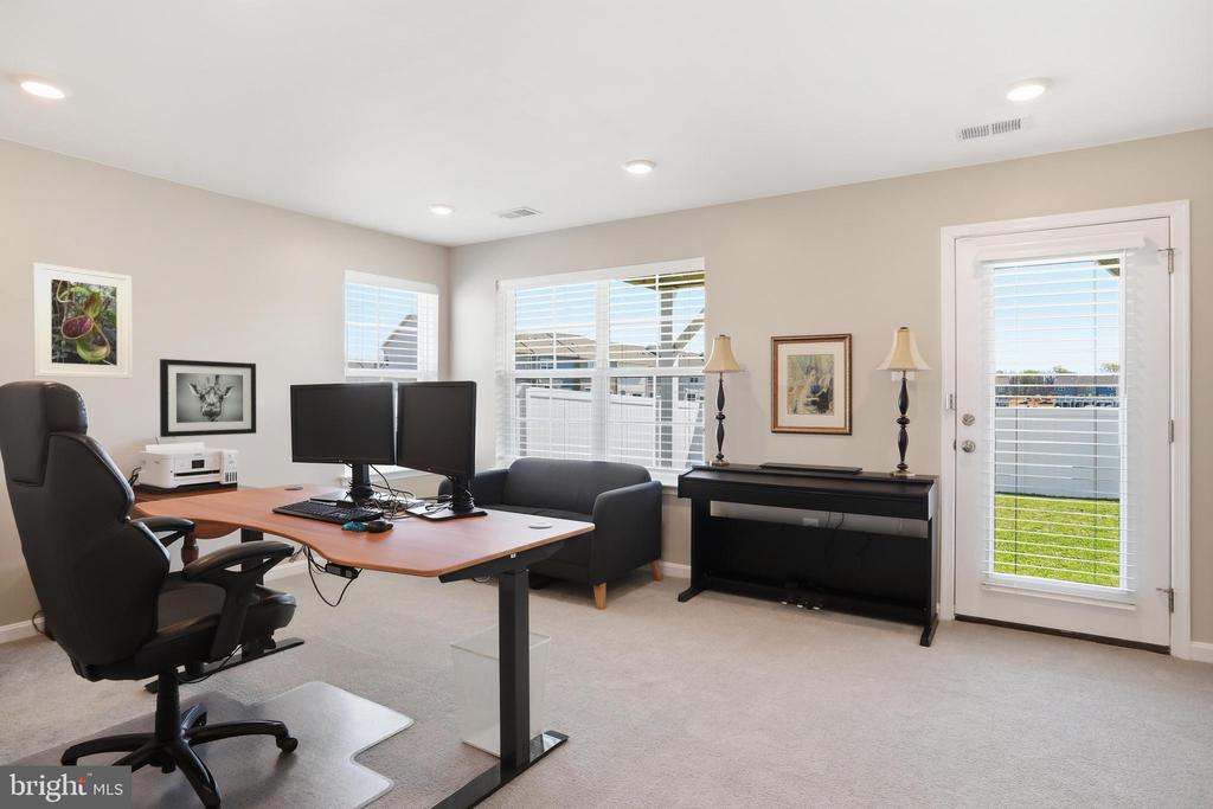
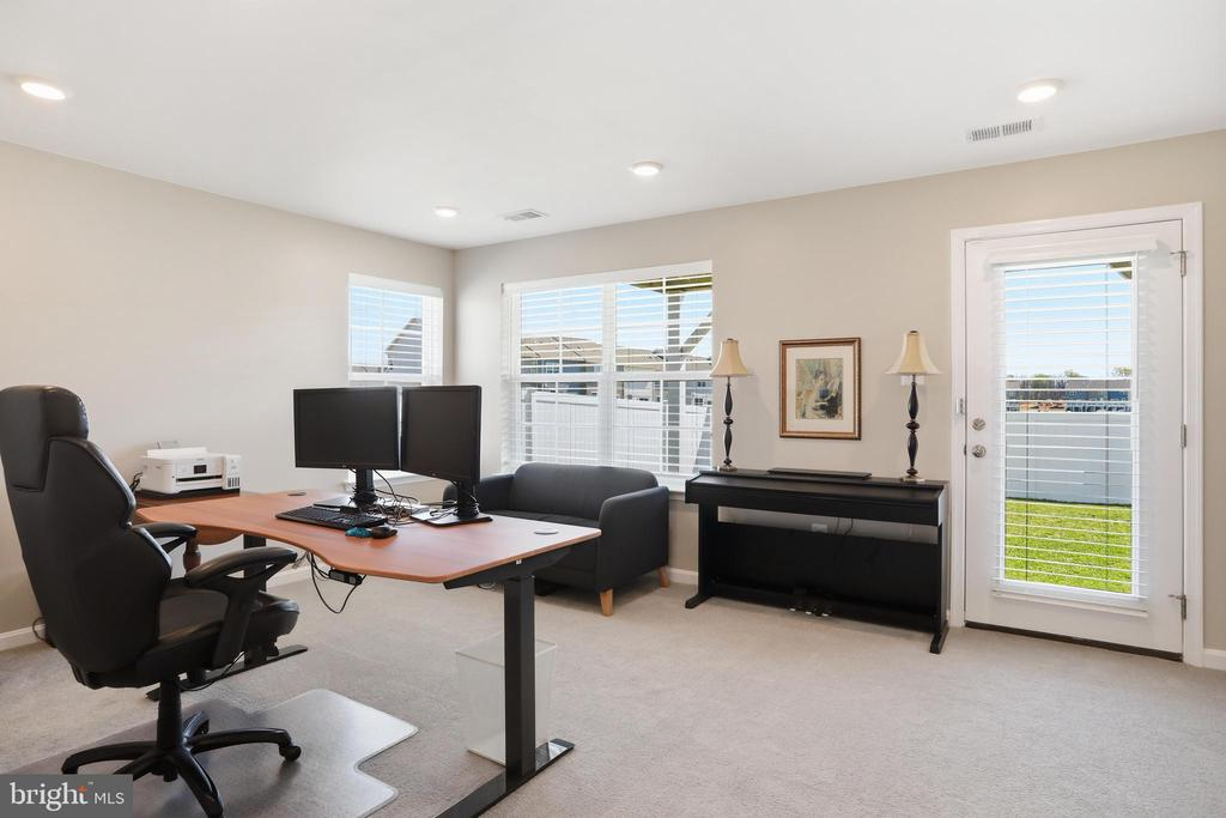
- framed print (84, 323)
- wall art (210, 398)
